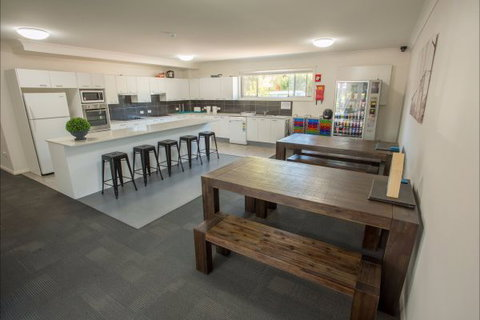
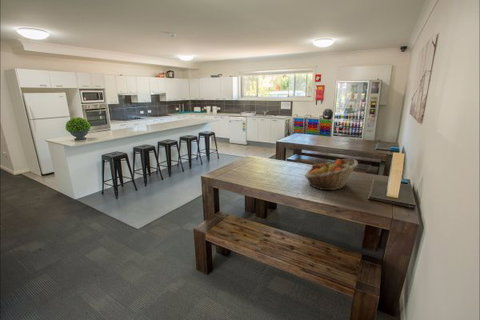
+ fruit basket (330, 172)
